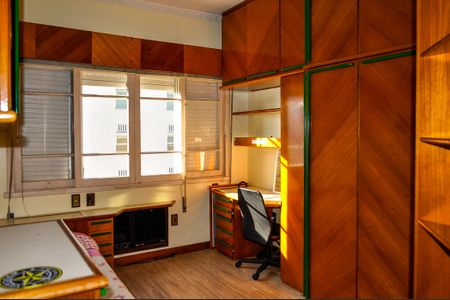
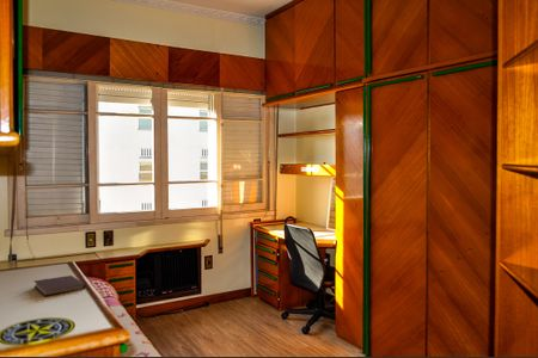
+ notebook (59, 284)
